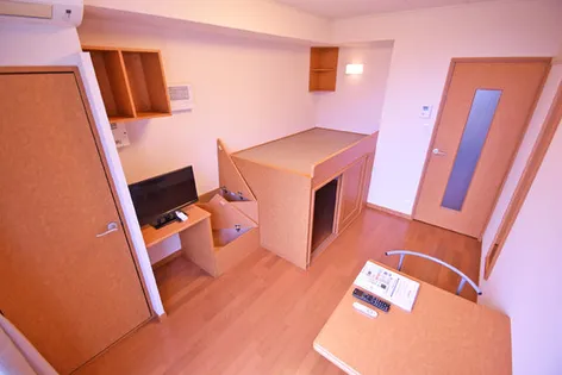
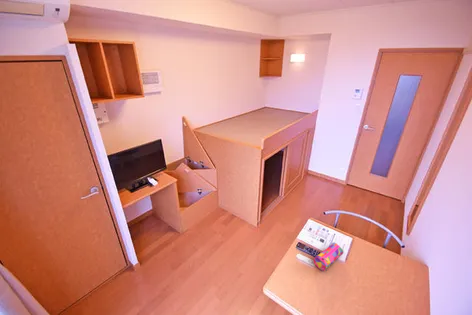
+ pencil case (328, 256)
